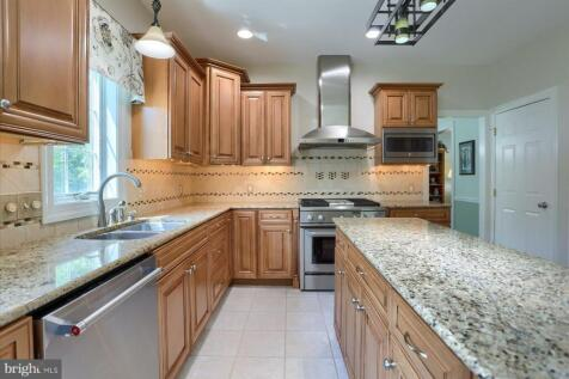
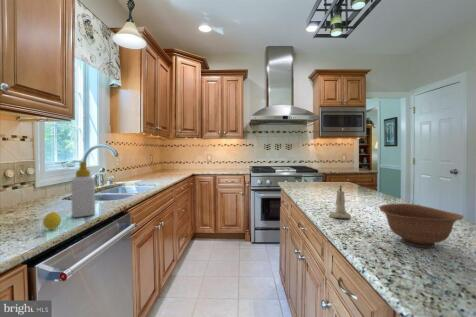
+ fruit (52, 220)
+ bowl (417, 226)
+ candle (339, 200)
+ soap bottle (83, 188)
